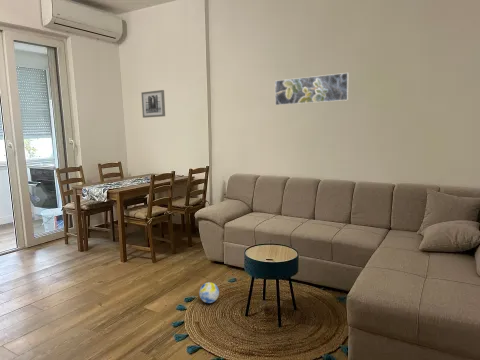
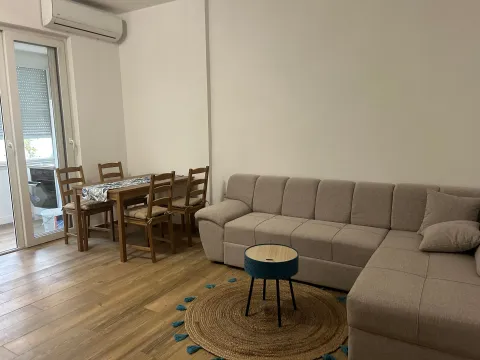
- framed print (309, 90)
- decorative ball (209, 292)
- wall art (153, 104)
